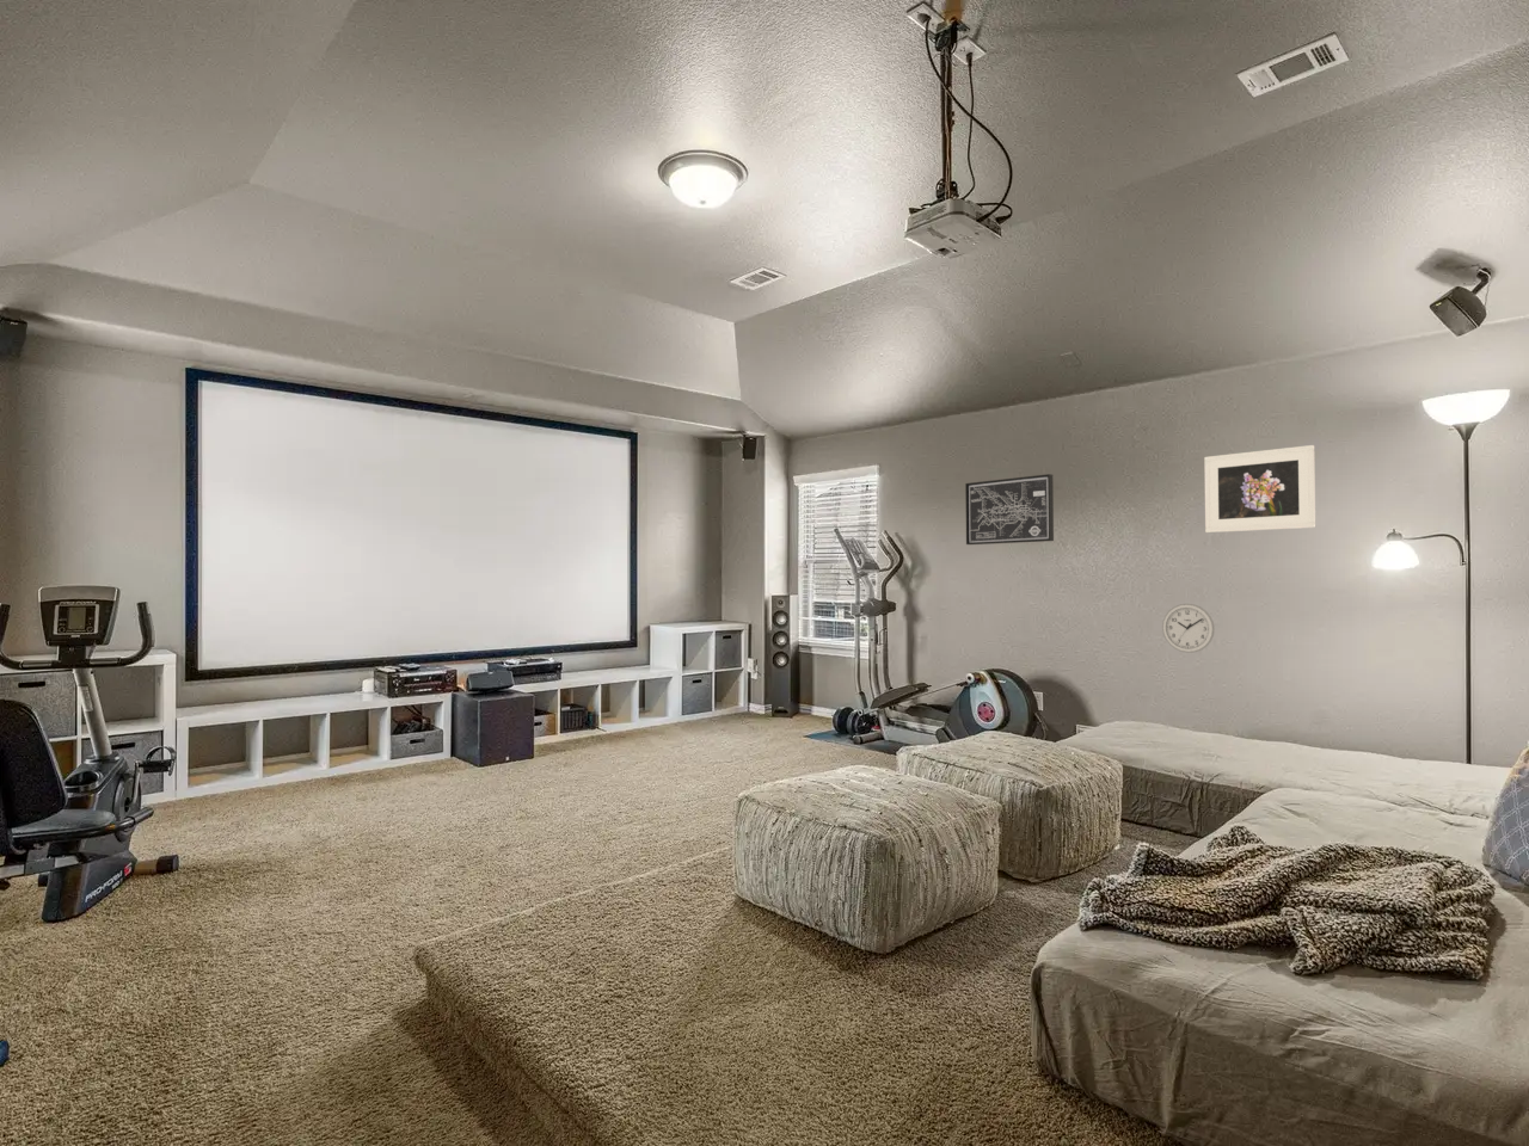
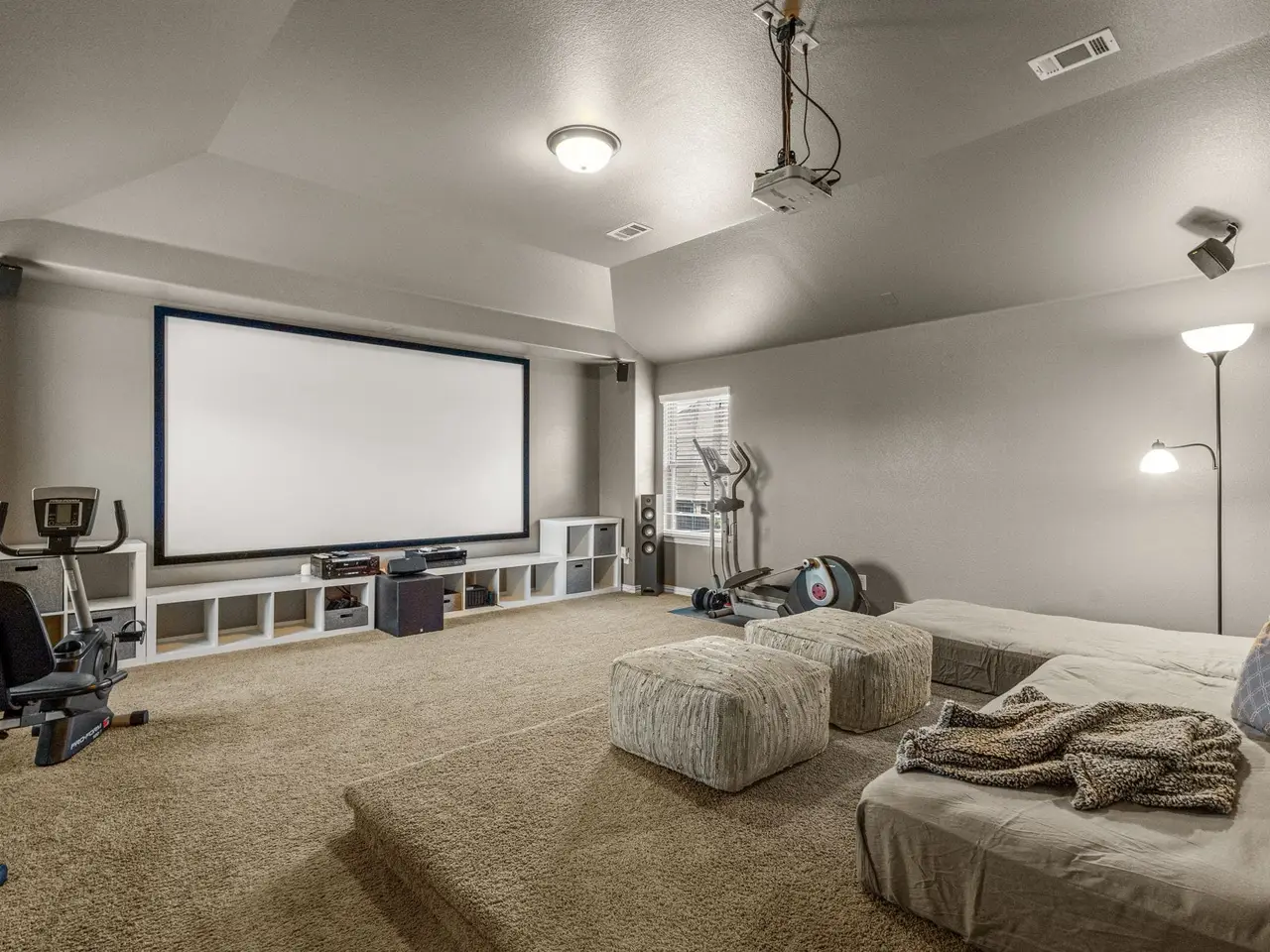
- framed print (1257, 491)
- wall art (1006, 510)
- wall clock (1187, 628)
